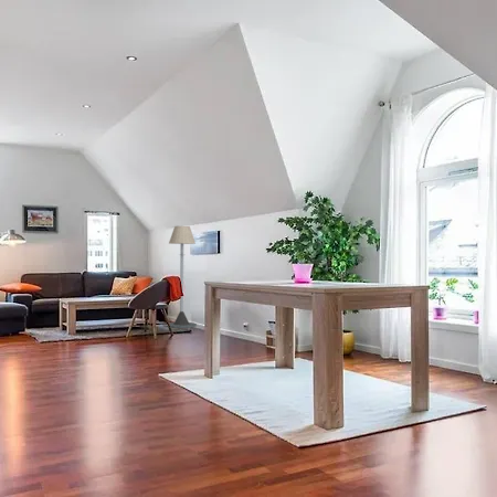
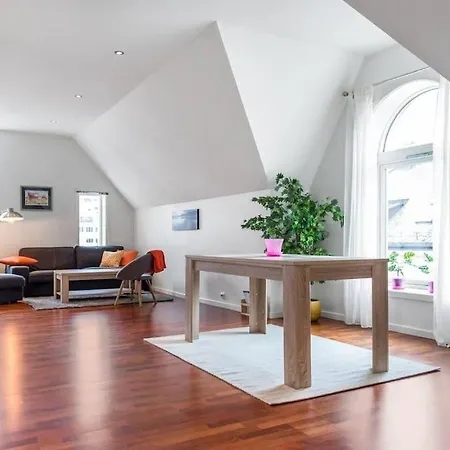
- floor lamp (181, 276)
